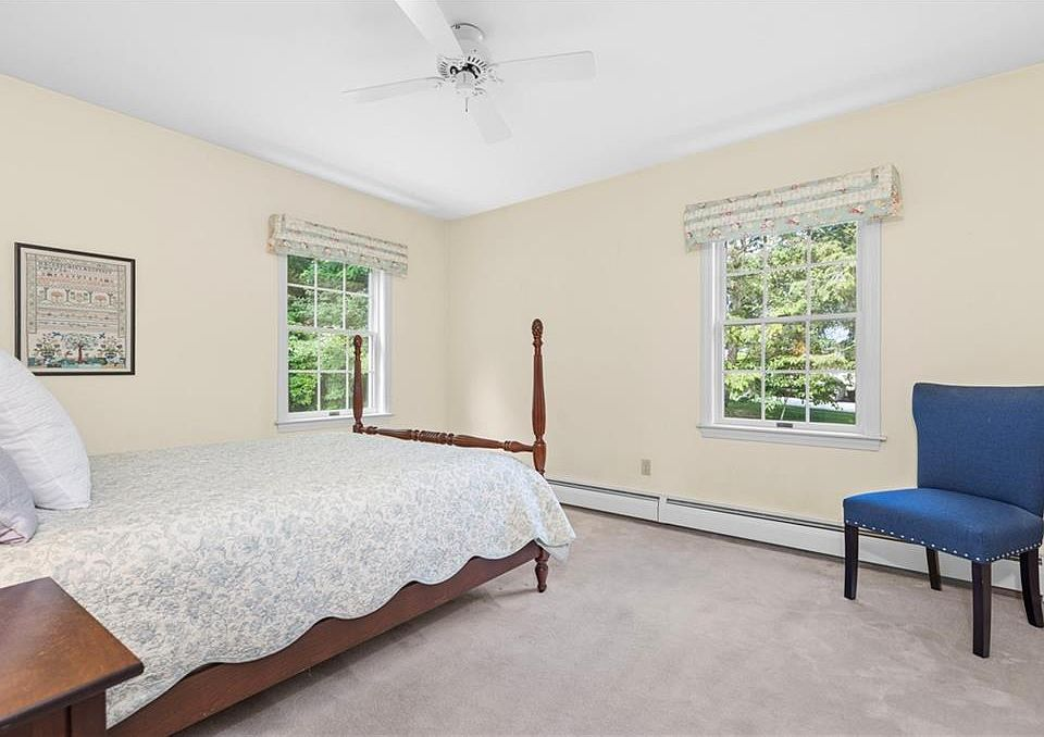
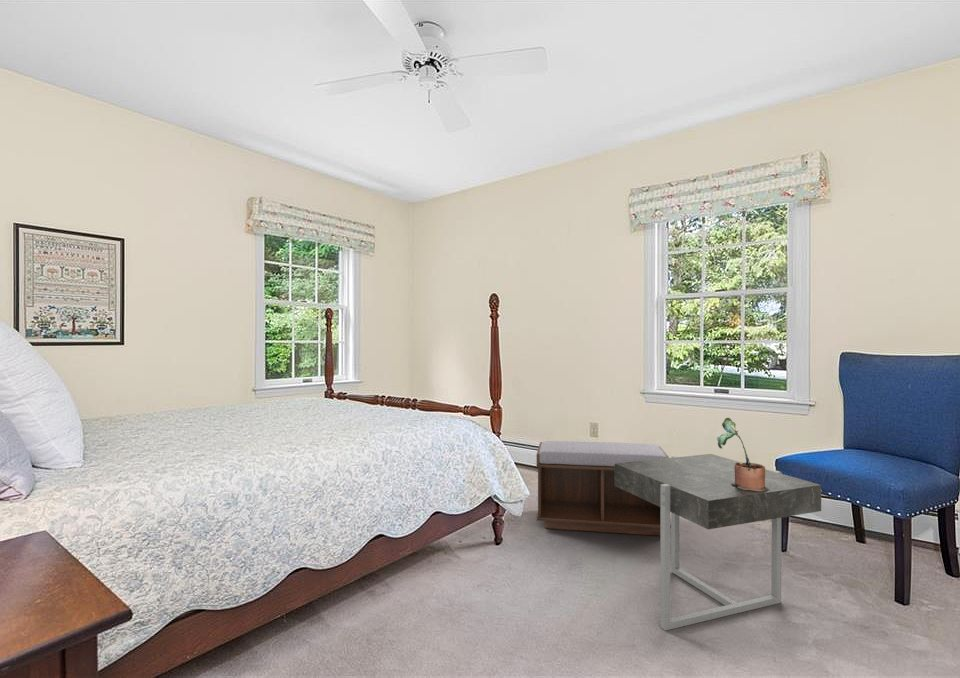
+ side table (708, 529)
+ potted plant (744, 451)
+ bench (600, 484)
